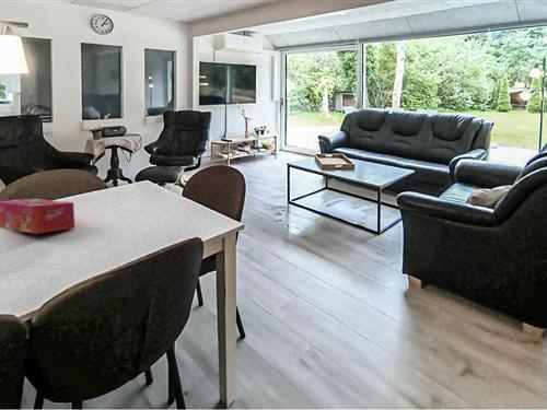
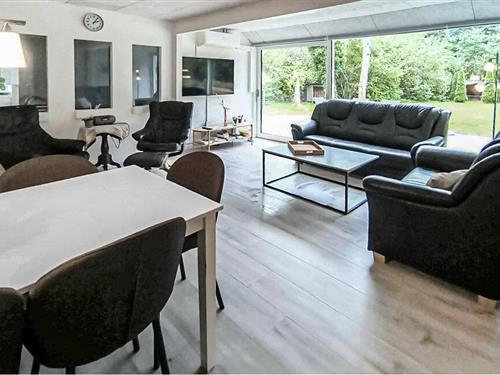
- tissue box (33, 214)
